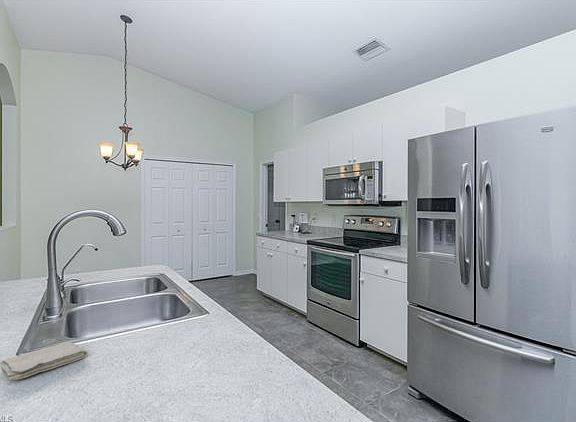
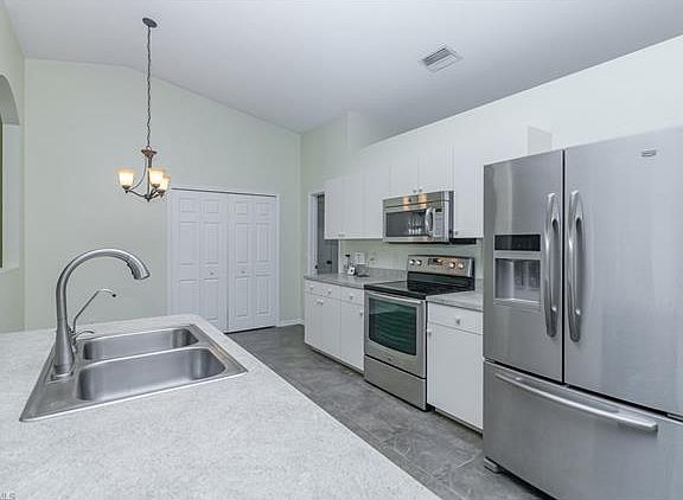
- washcloth (44, 358)
